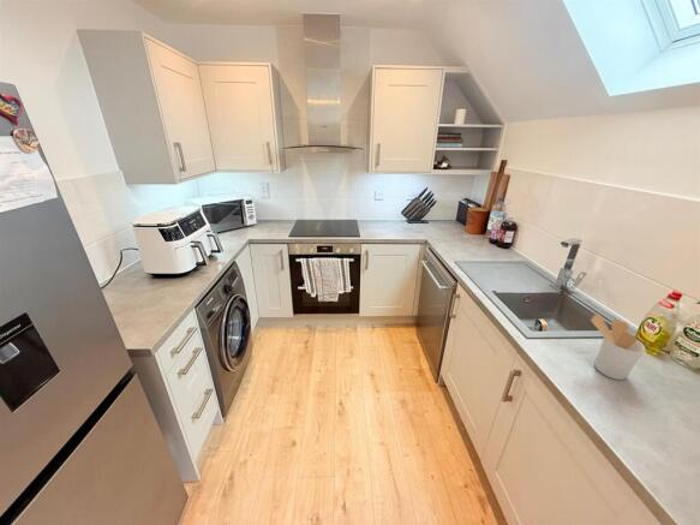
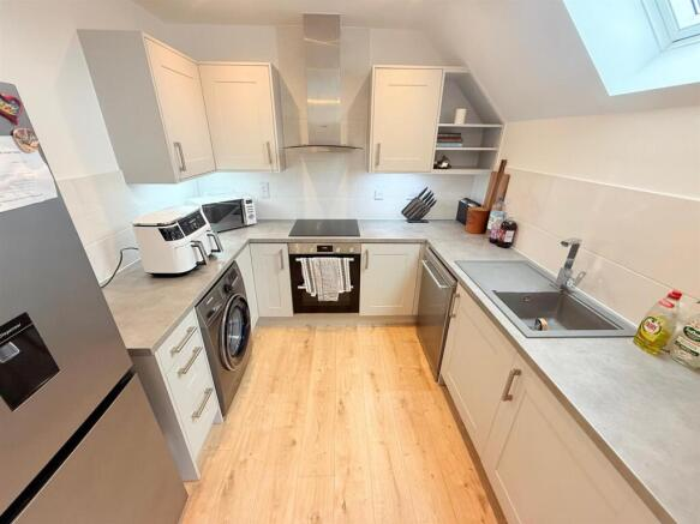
- utensil holder (610, 345)
